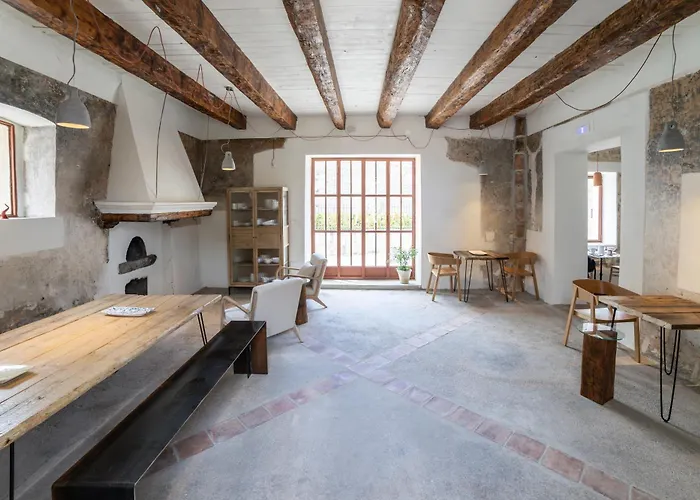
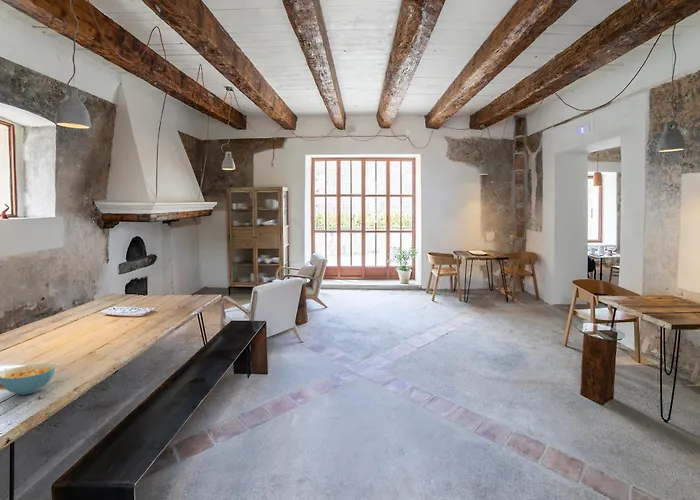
+ cereal bowl (28, 381)
